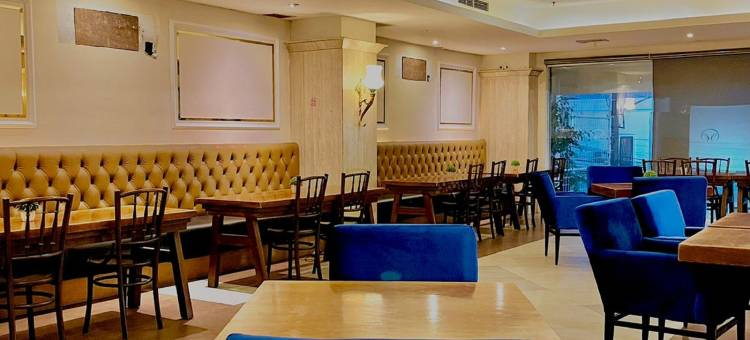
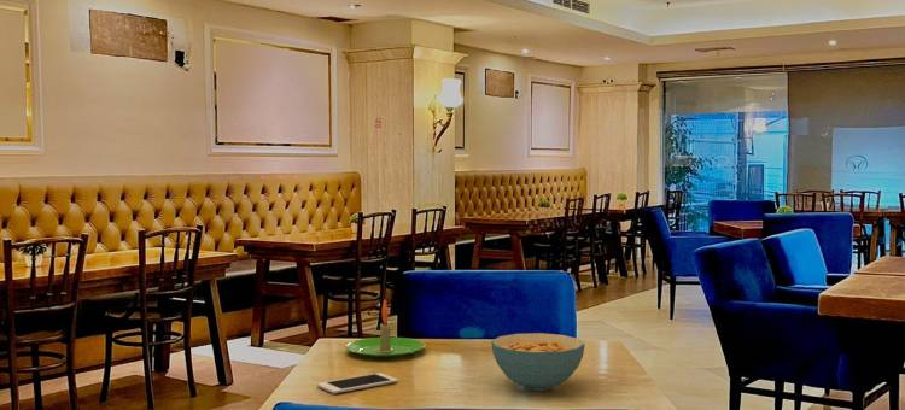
+ cell phone (357, 382)
+ cereal bowl (537, 364)
+ candle (385, 326)
